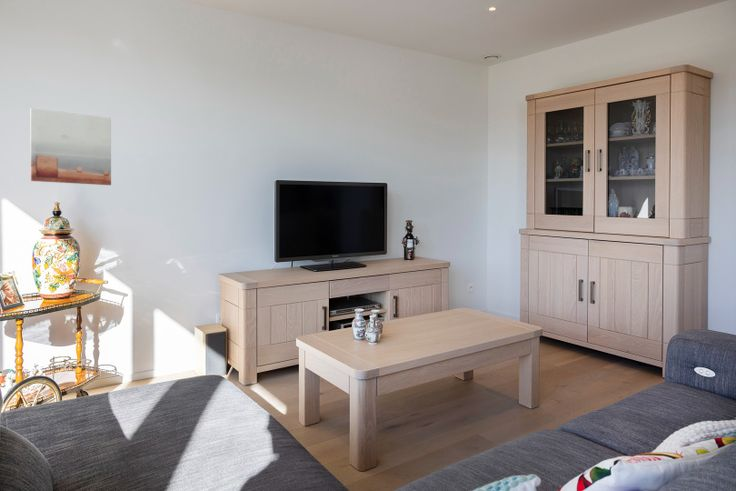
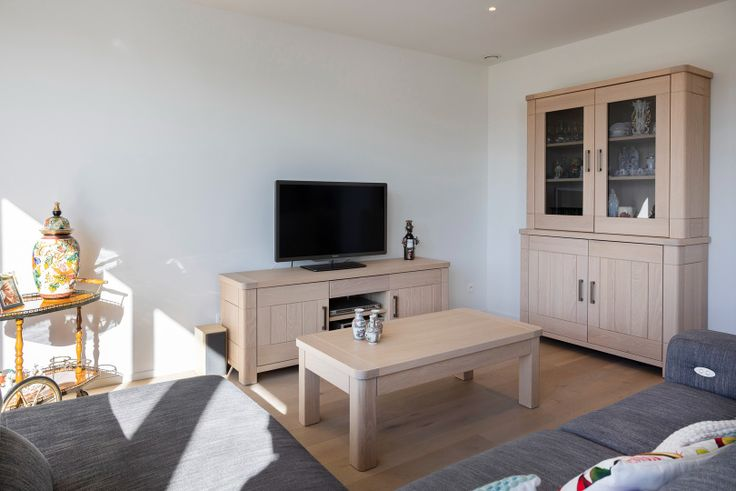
- wall art (72, 148)
